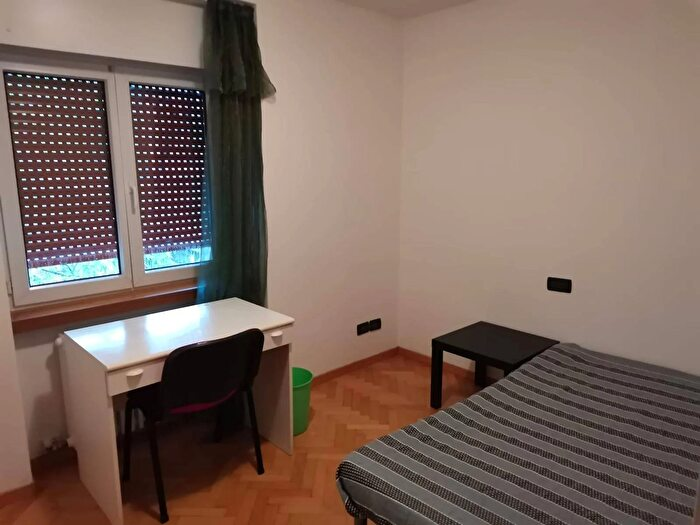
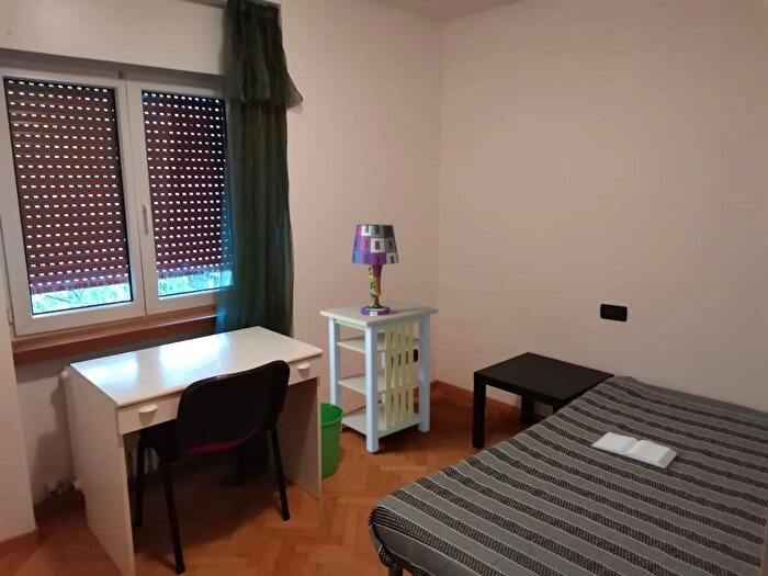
+ book (633, 447)
+ table lamp (374, 269)
+ shelving unit (380, 371)
